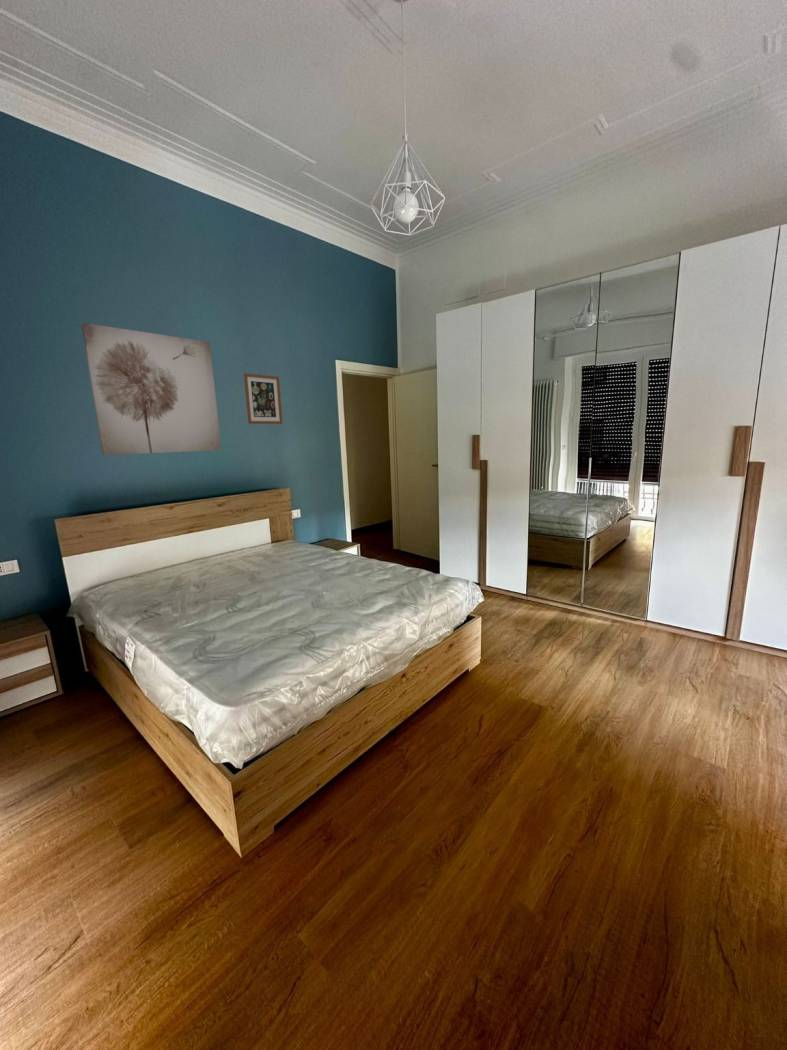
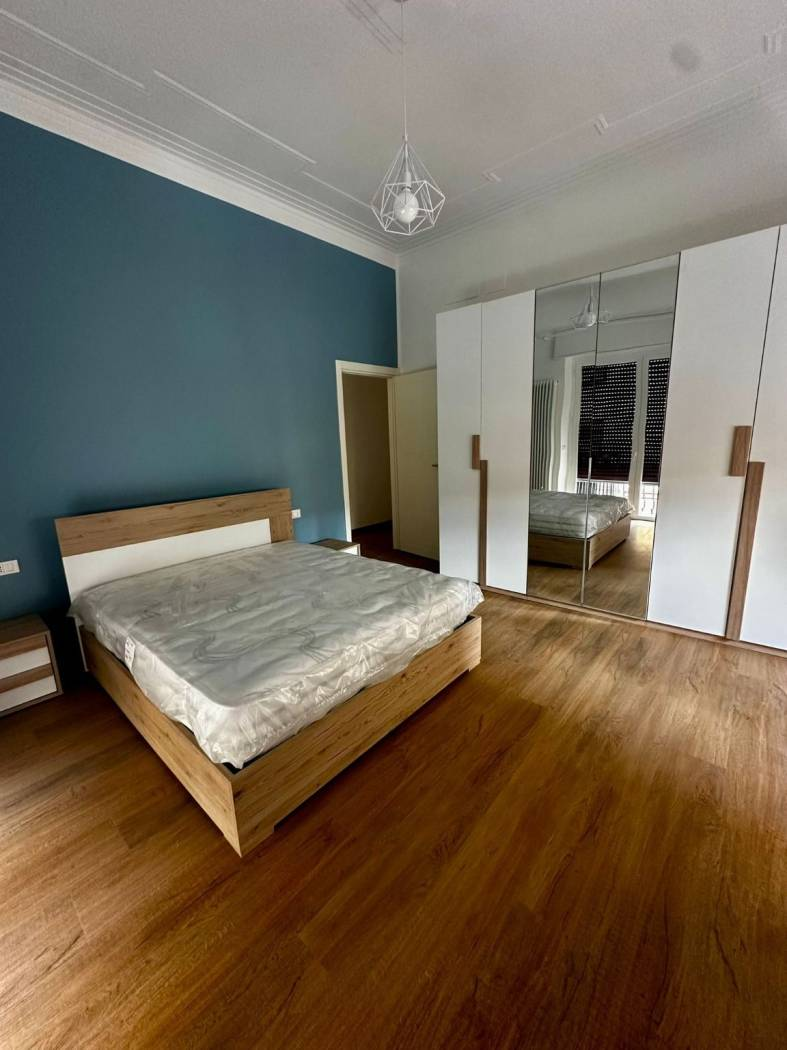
- wall art (159, 394)
- wall art (264, 399)
